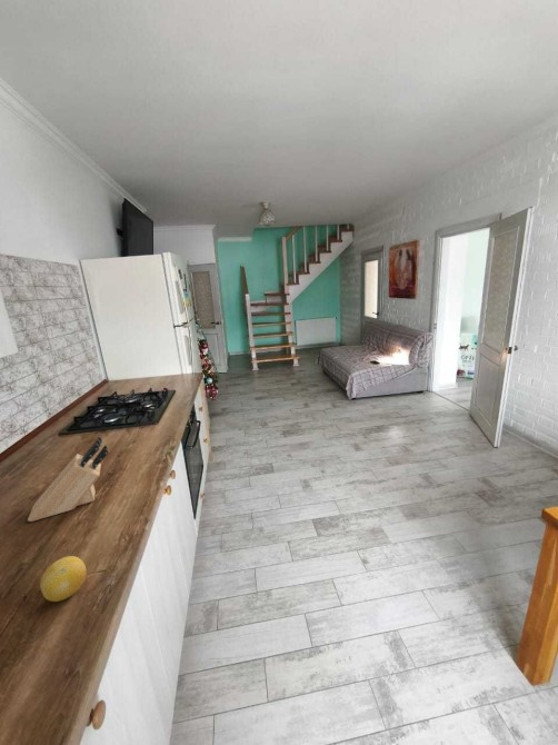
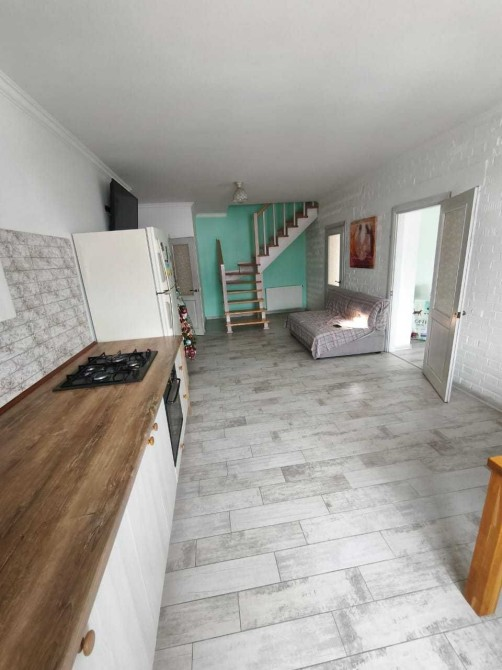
- knife block (69, 475)
- fruit (63, 577)
